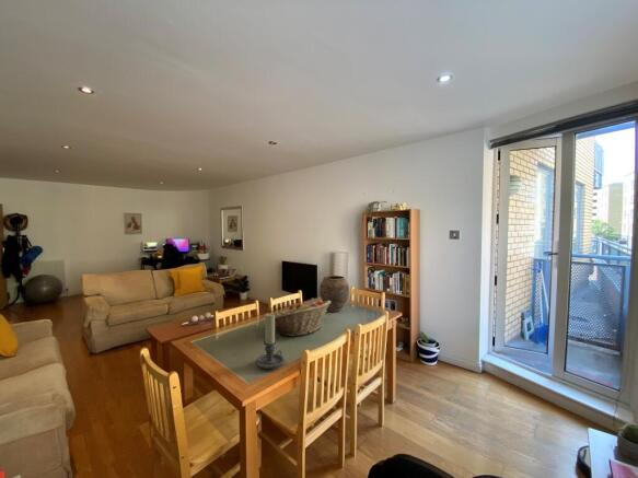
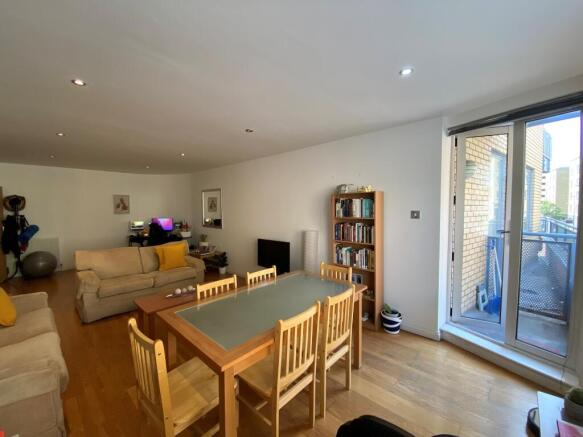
- fruit basket (300, 314)
- candle holder (271, 337)
- vase (334, 293)
